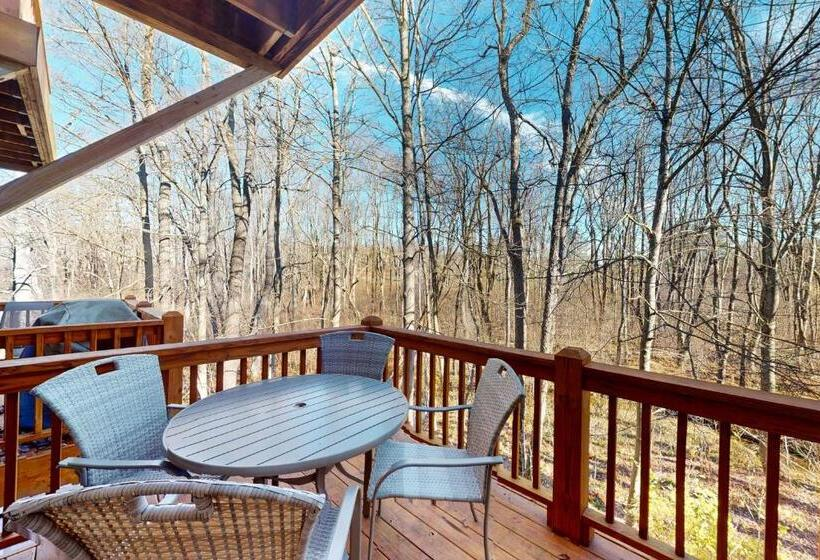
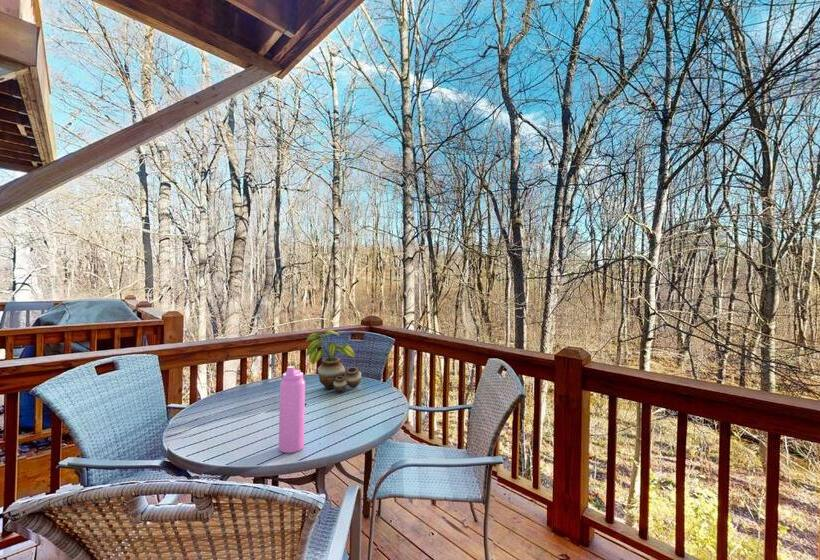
+ water bottle (292, 406)
+ potted plant (331, 359)
